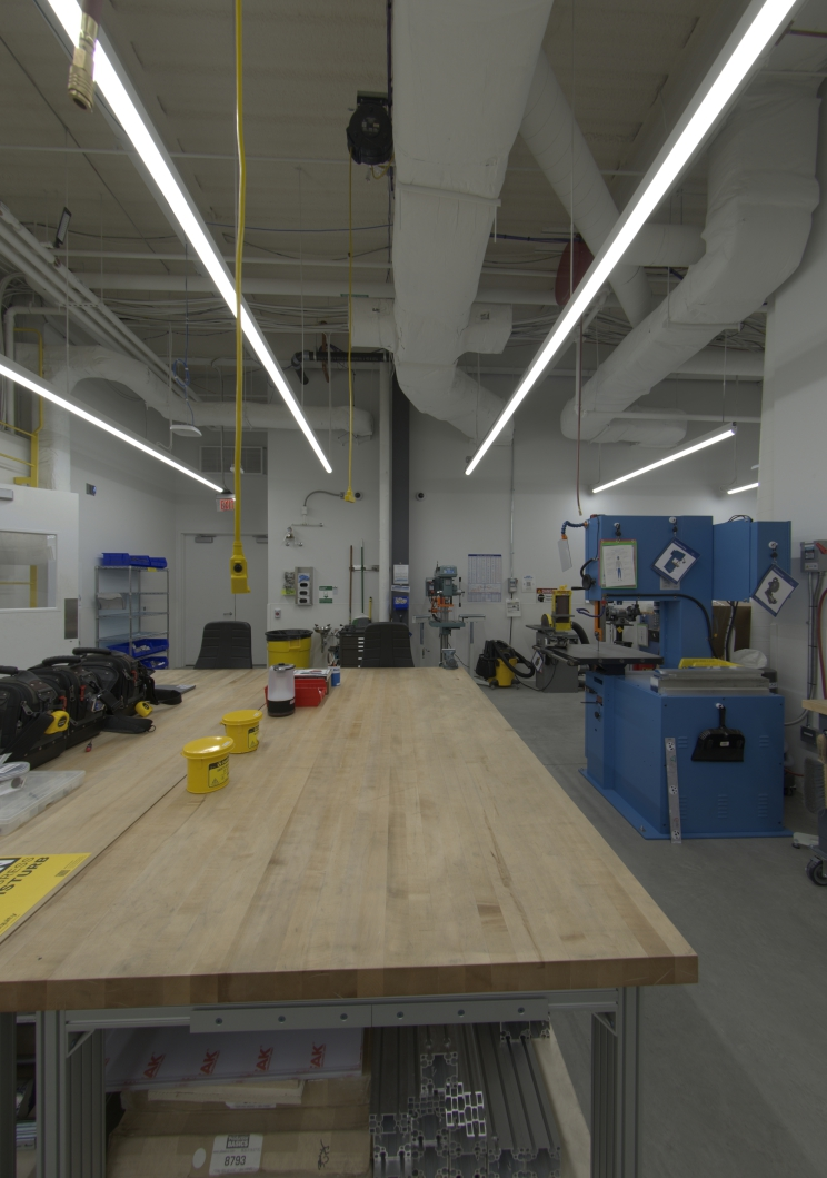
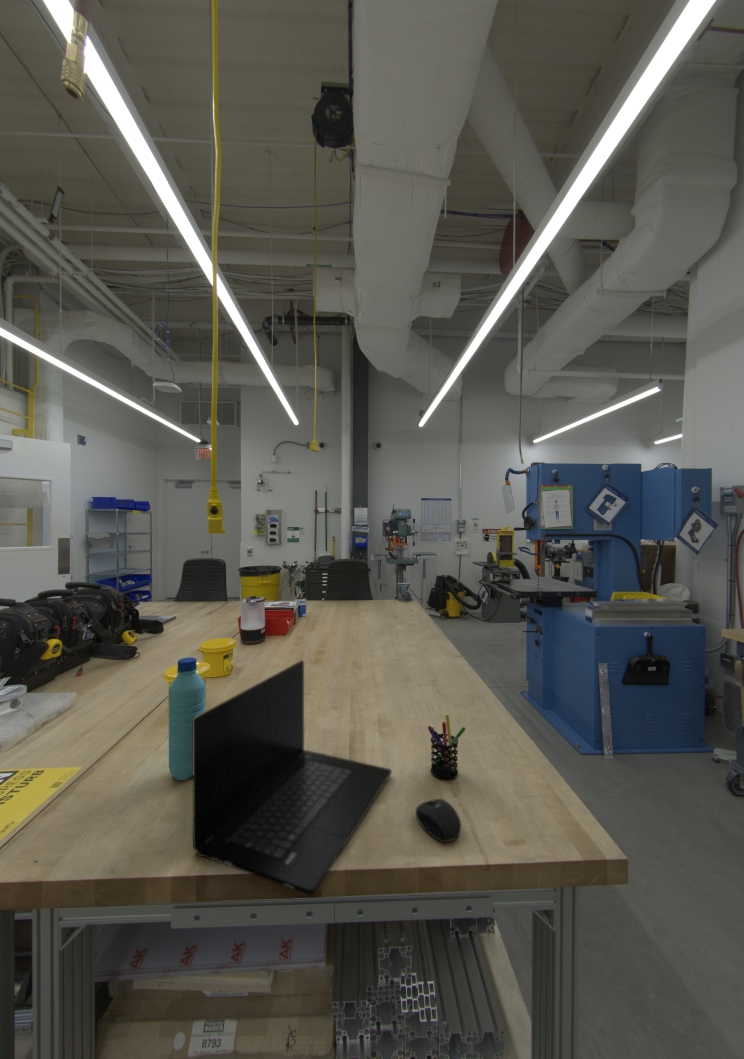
+ pen holder (447, 745)
+ mouse (437, 815)
+ laptop (306, 750)
+ water bottle (187, 716)
